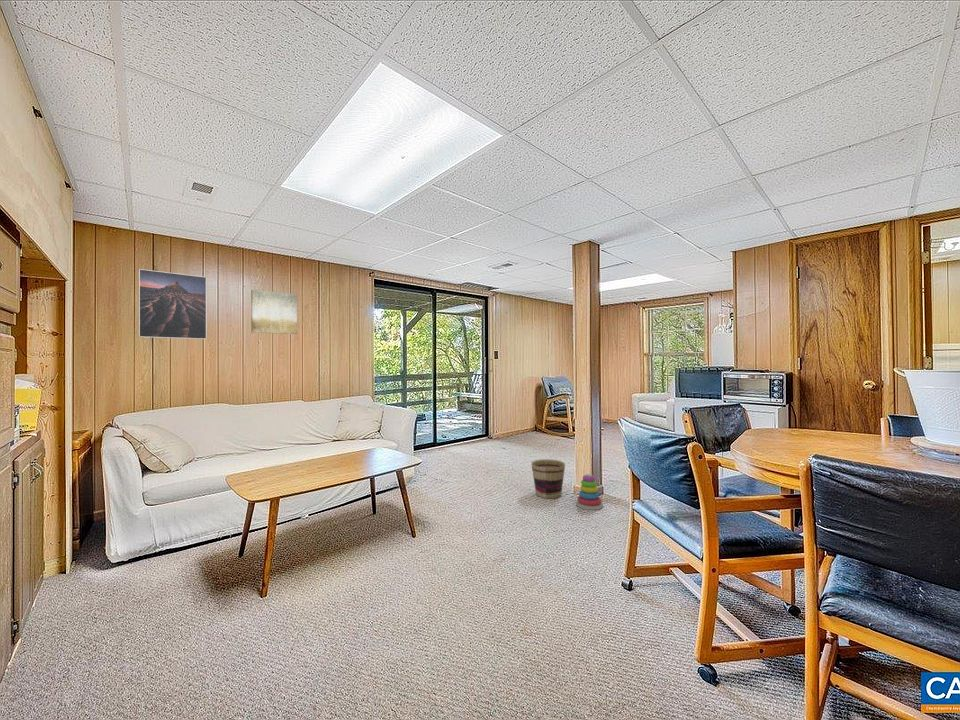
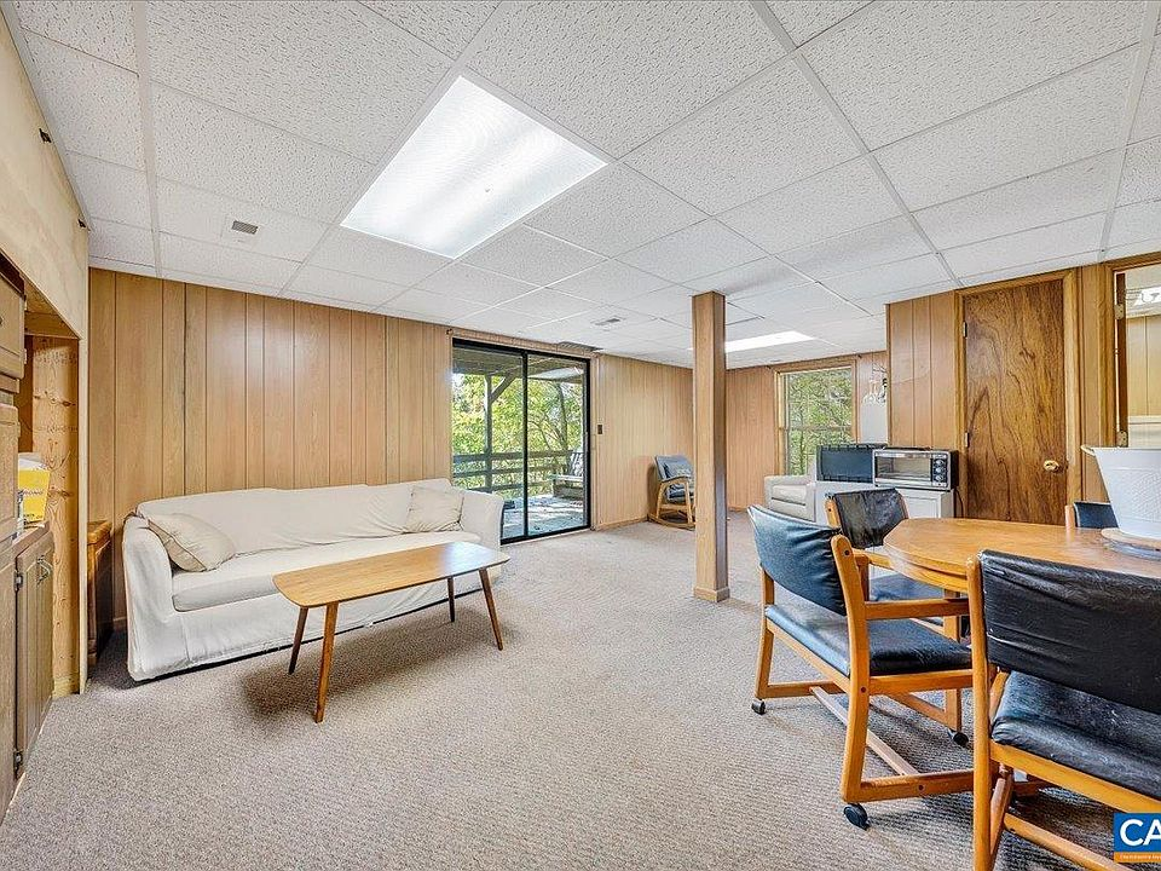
- basket (548, 478)
- wall art (274, 312)
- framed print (174, 305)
- stacking toy (589, 490)
